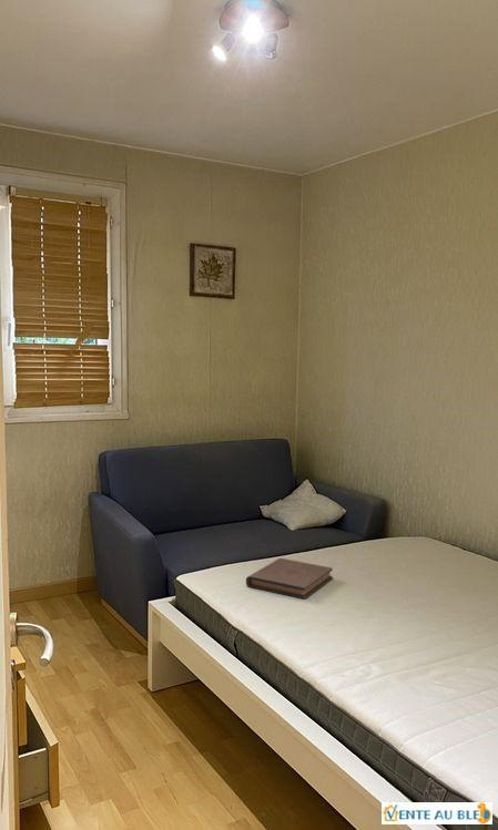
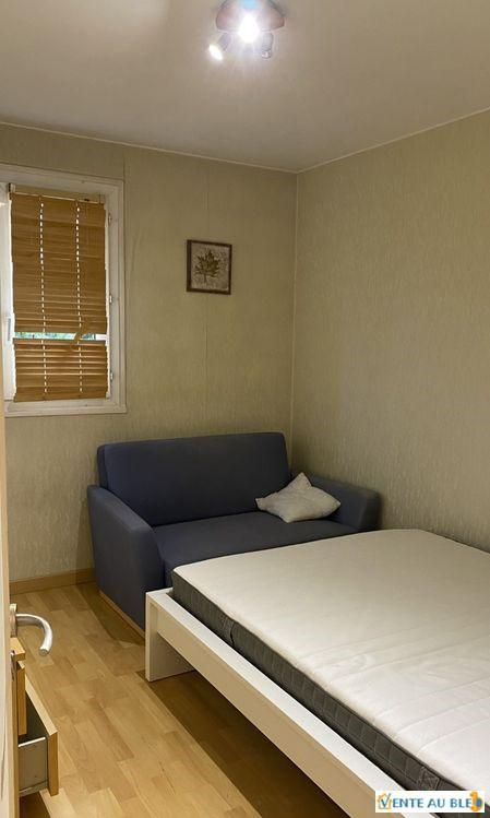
- book (289, 576)
